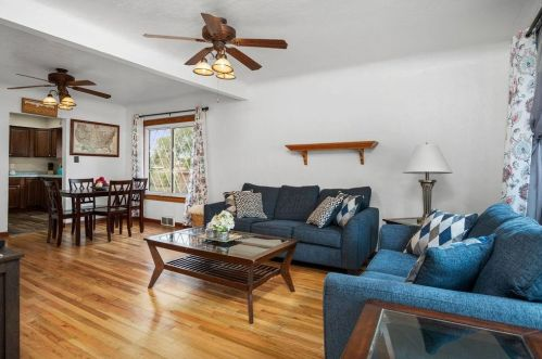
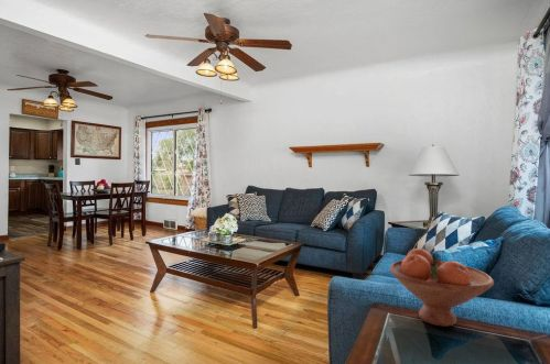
+ fruit bowl (438, 286)
